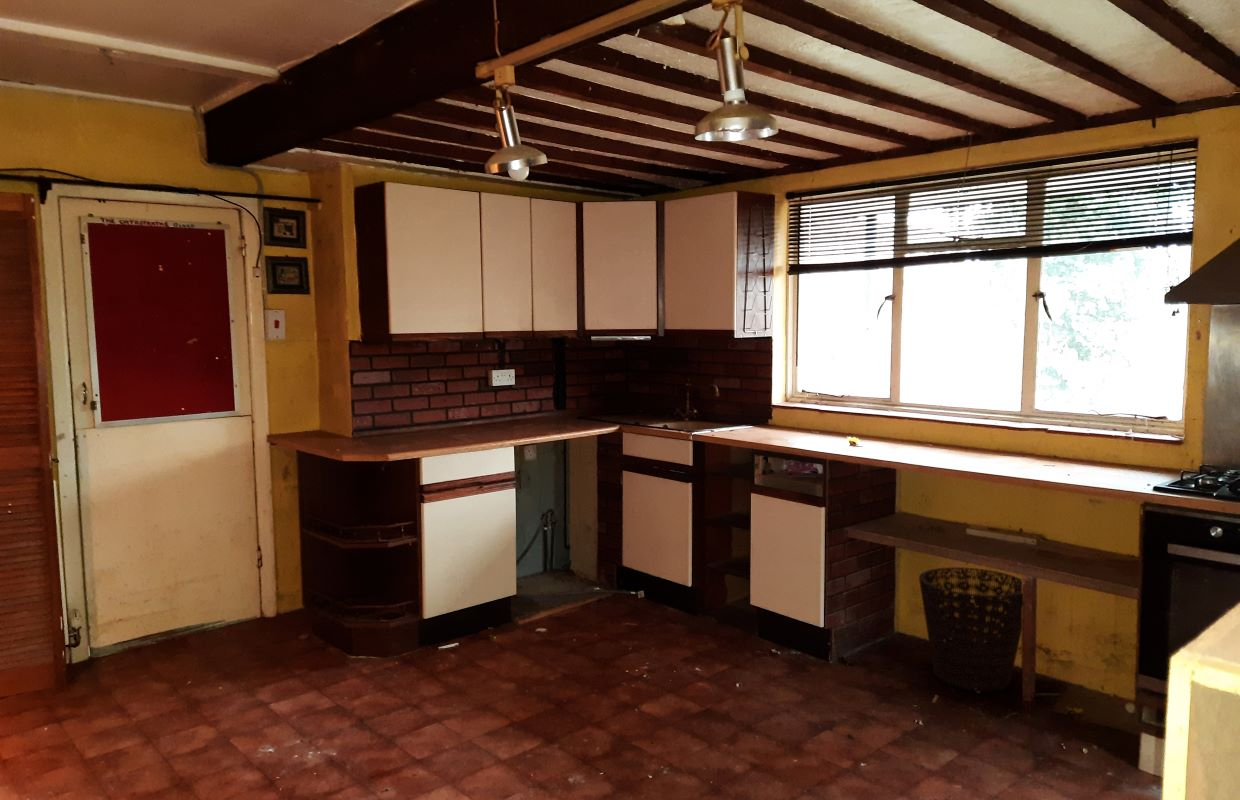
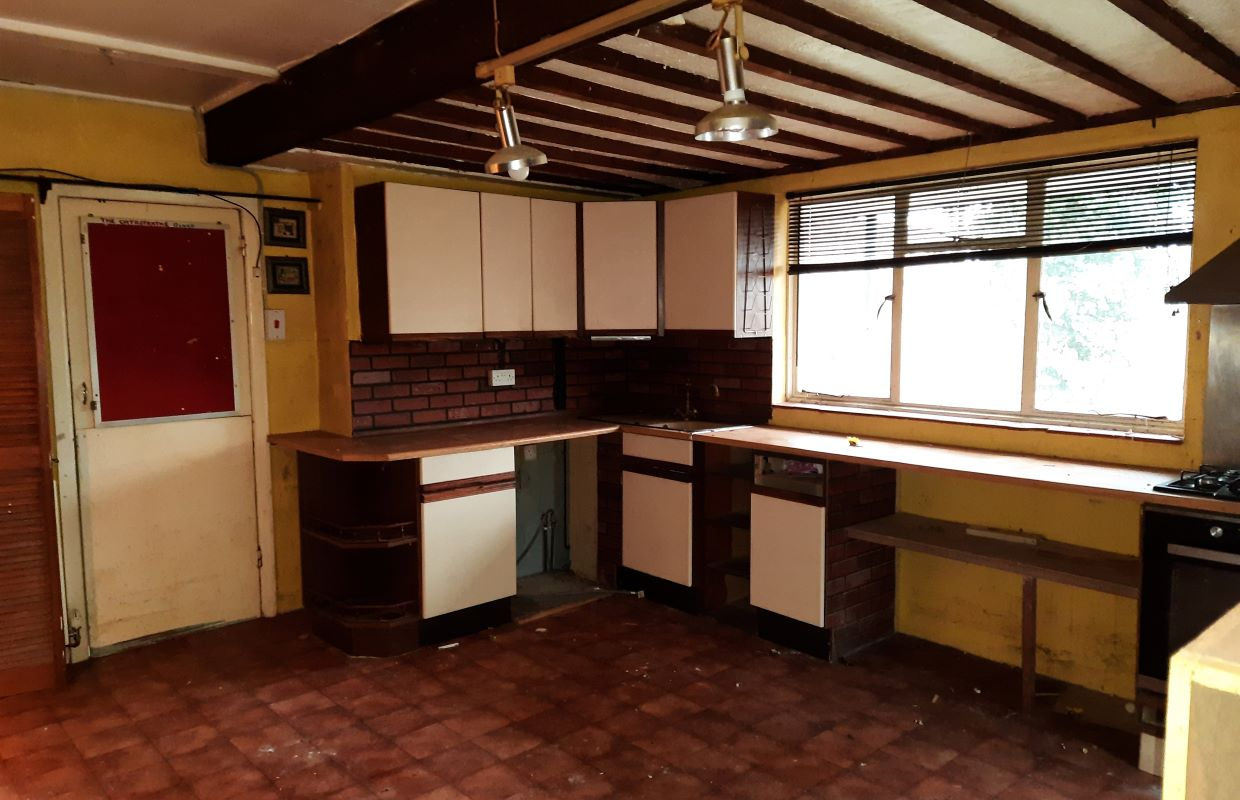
- basket (972, 629)
